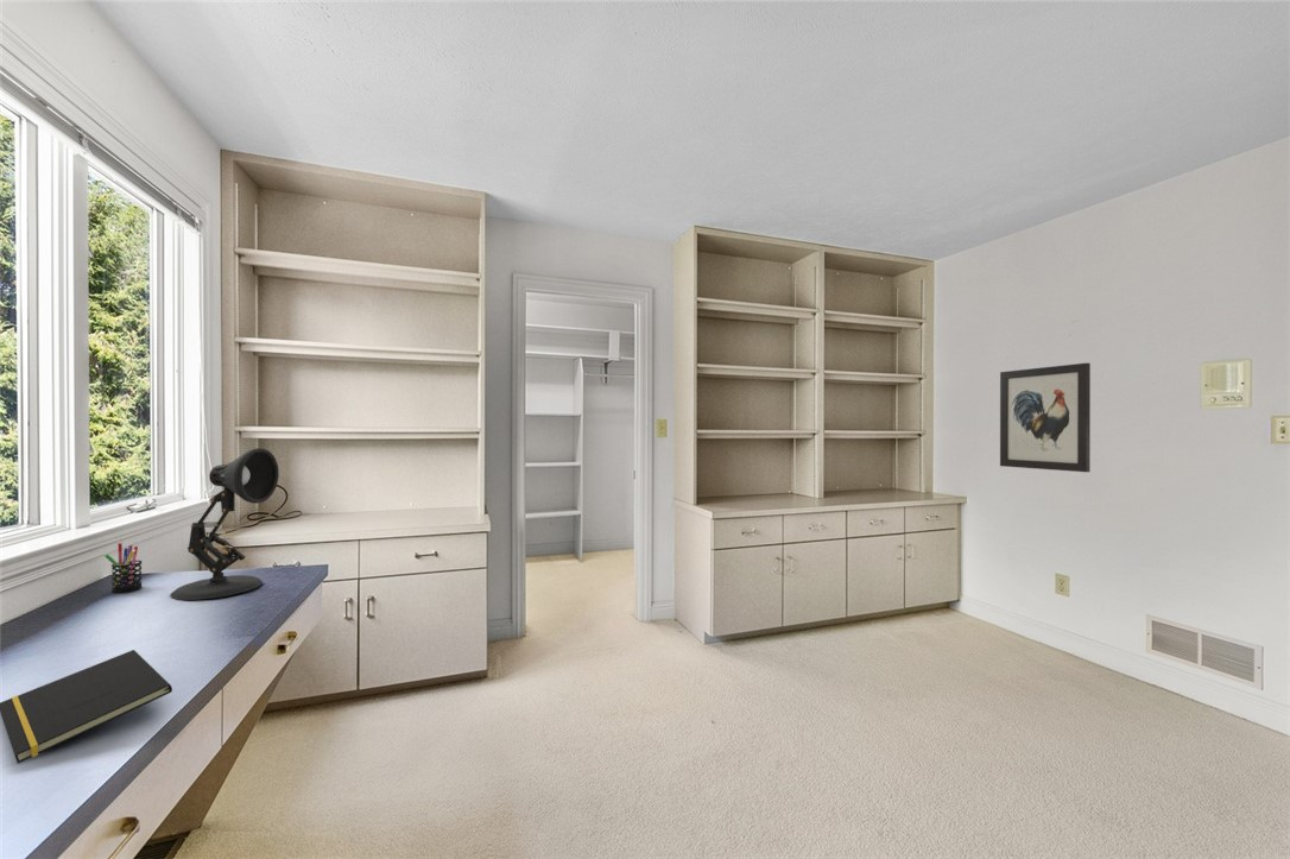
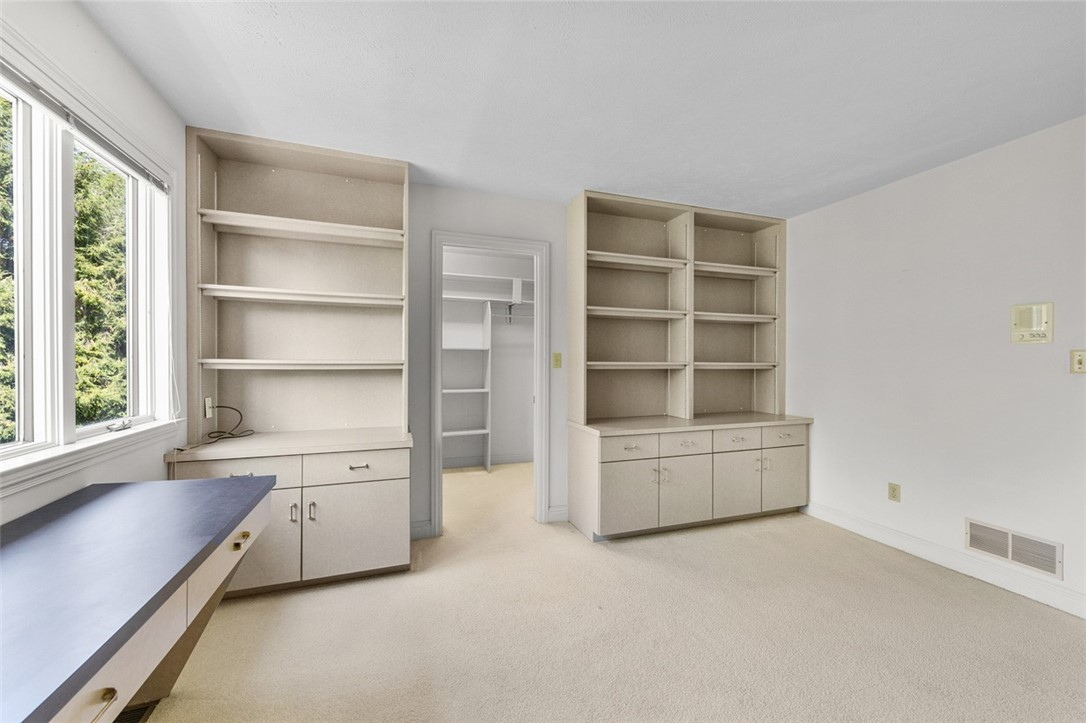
- desk lamp (221, 518)
- pen holder (122, 567)
- wall art (1042, 418)
- notepad (84, 697)
